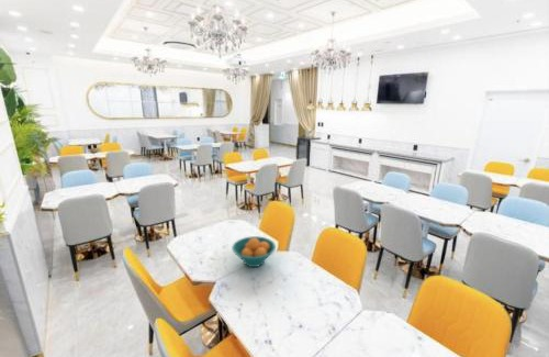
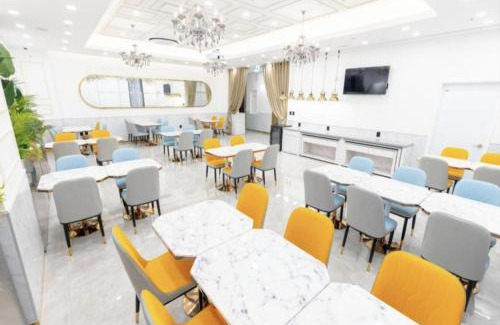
- fruit bowl (254, 250)
